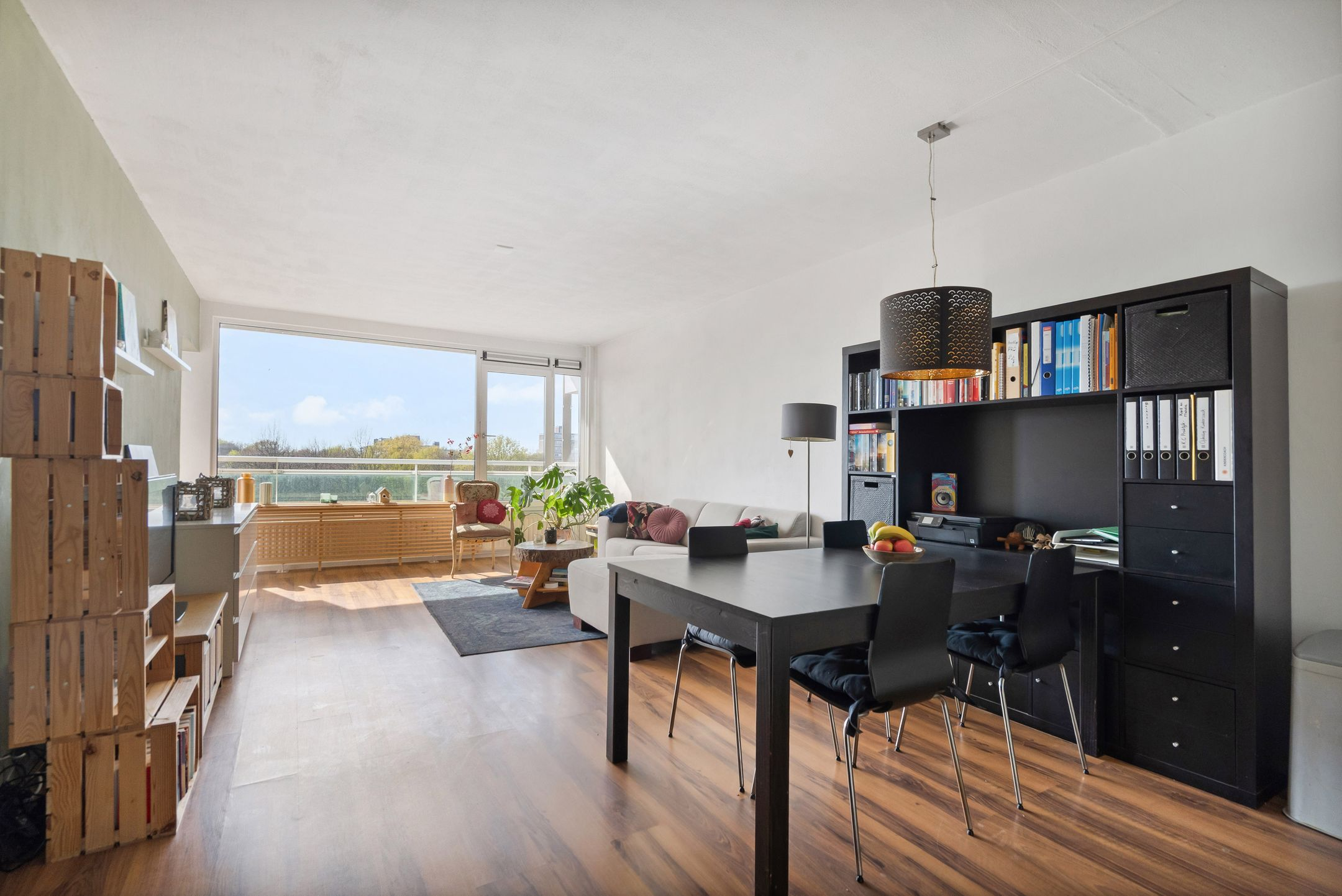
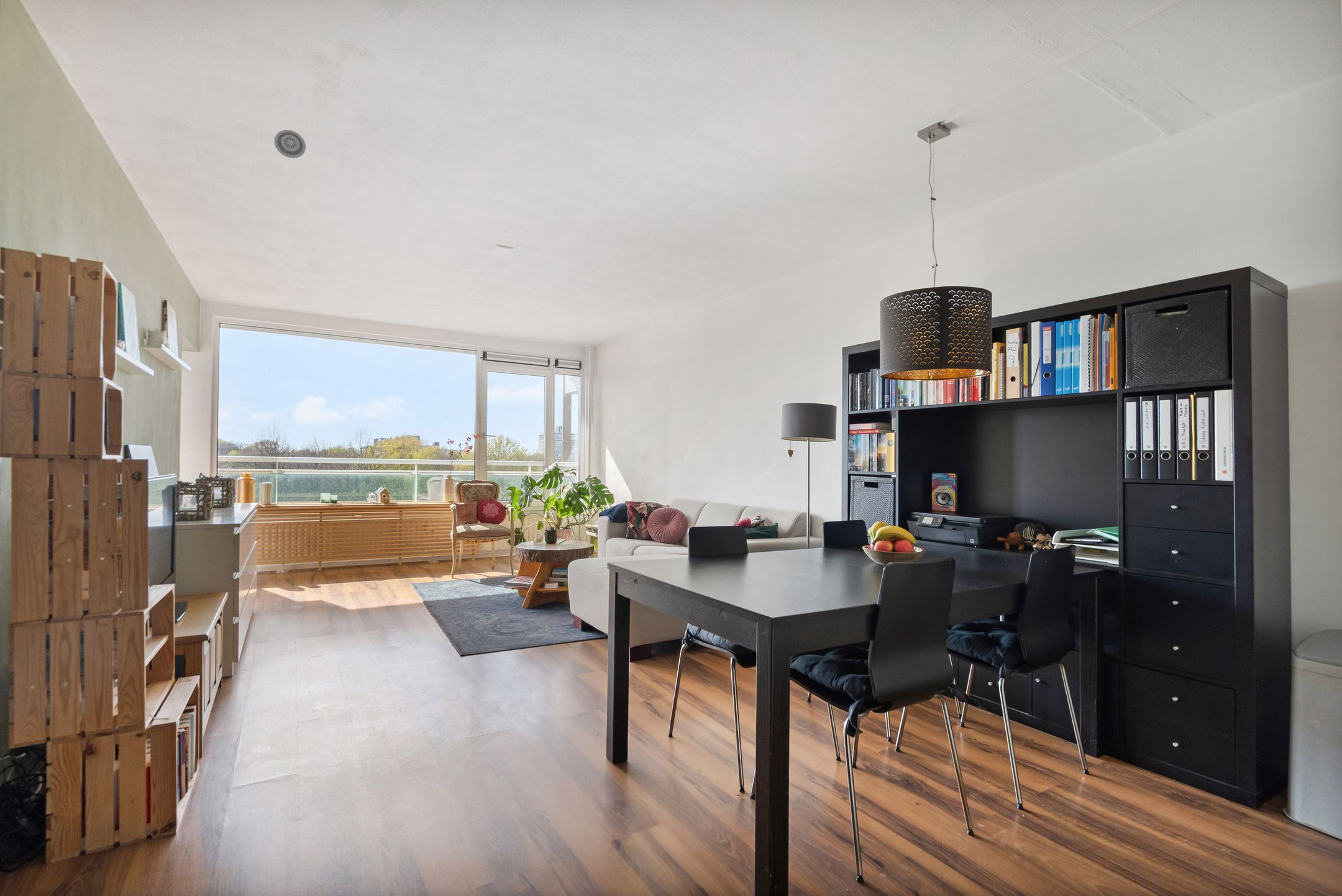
+ smoke detector (290, 143)
